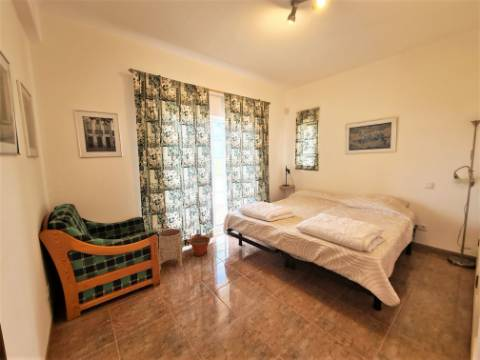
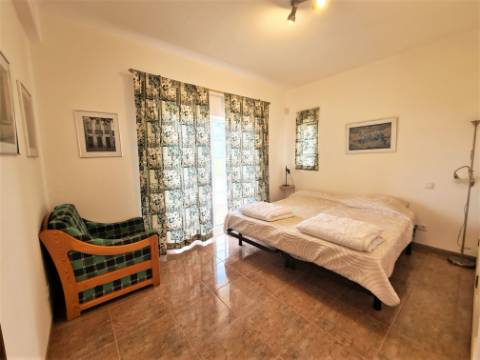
- plant pot (200, 246)
- planter (170, 248)
